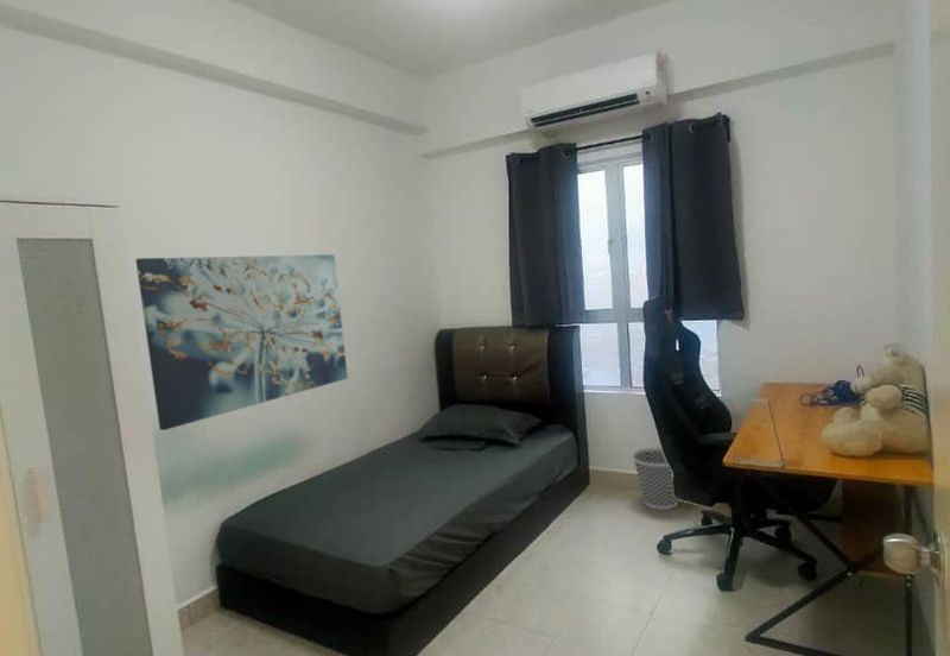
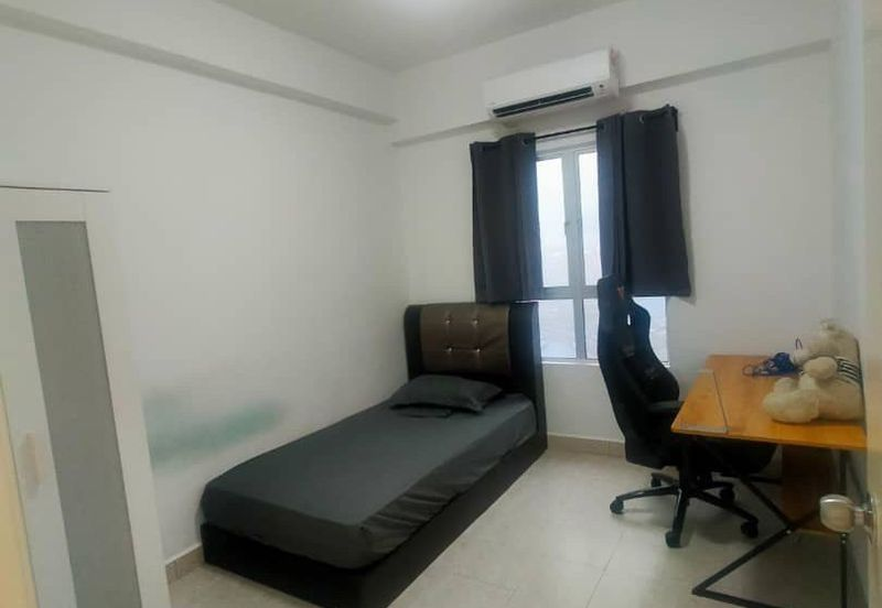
- wall art (260, 329)
- wastebasket (659, 479)
